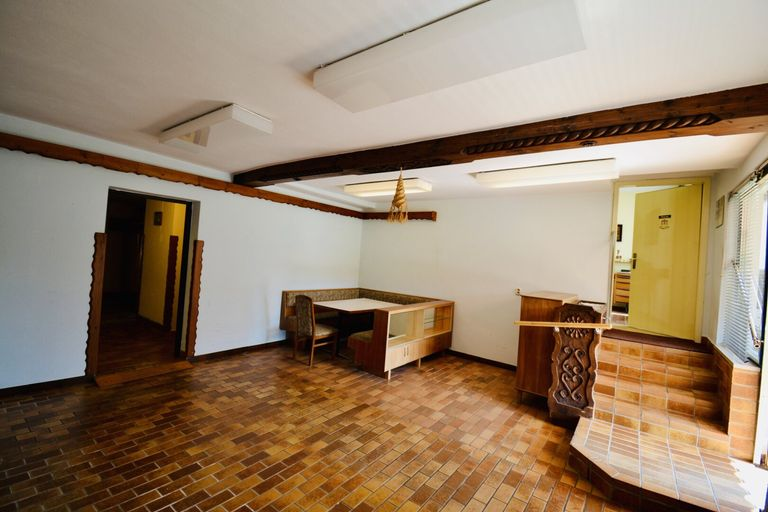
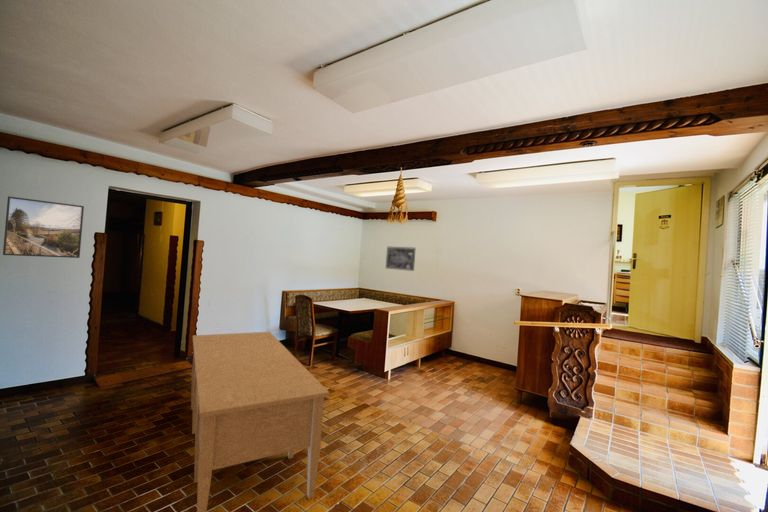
+ wall art (400, 258)
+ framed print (45, 229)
+ desk (243, 401)
